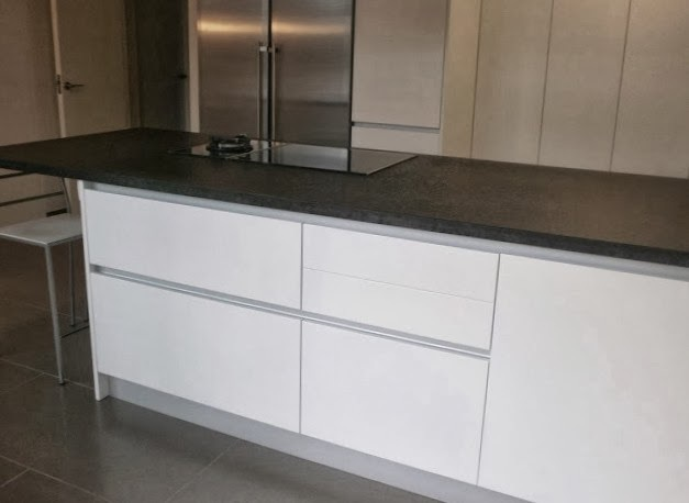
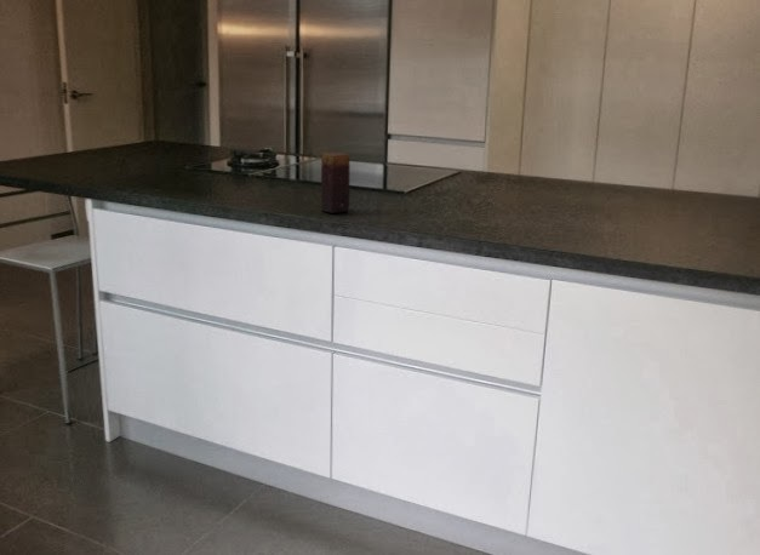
+ candle (335, 182)
